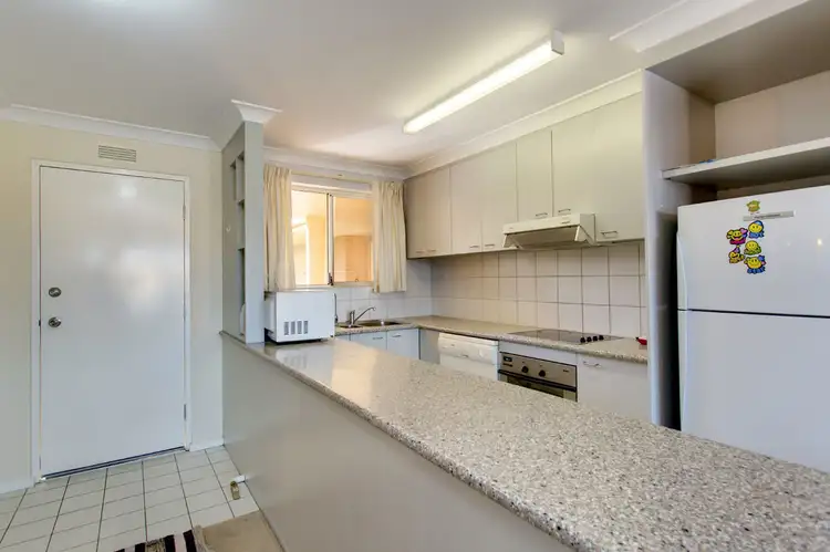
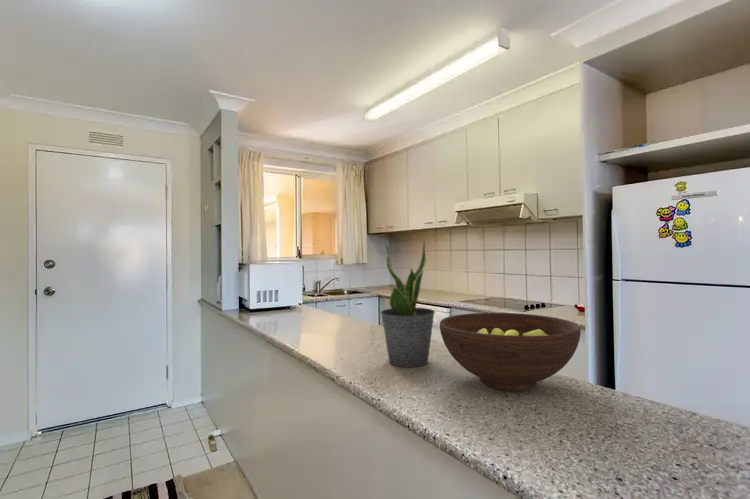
+ potted plant (407, 300)
+ fruit bowl (506, 353)
